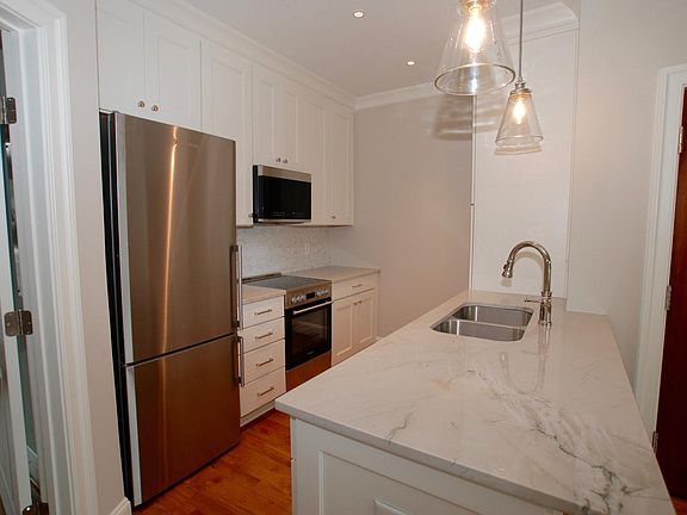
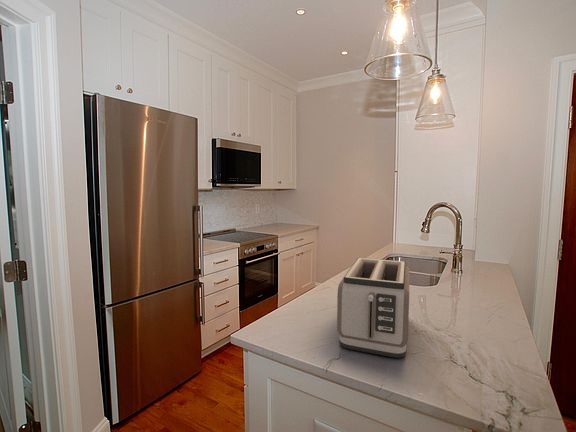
+ toaster (376, 300)
